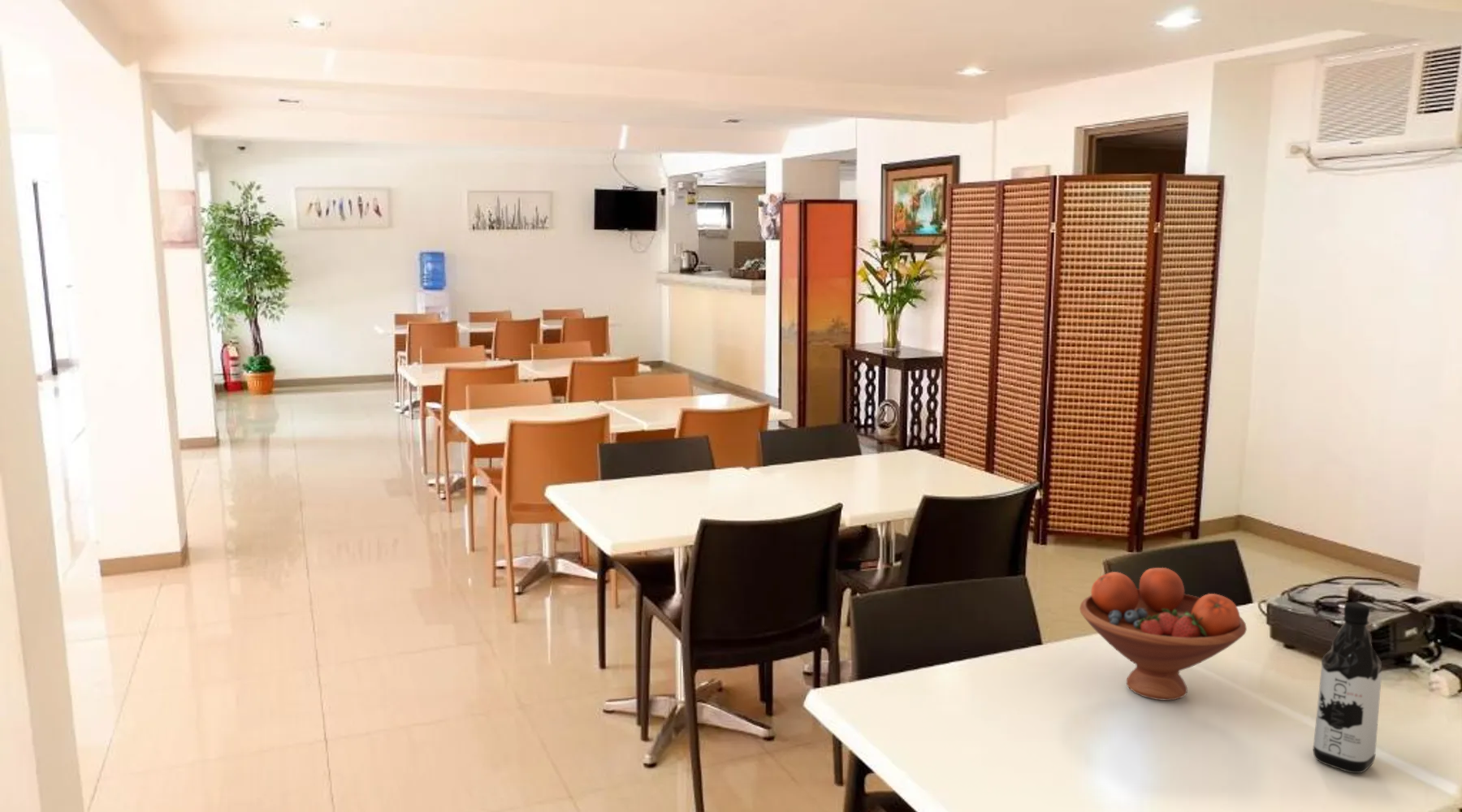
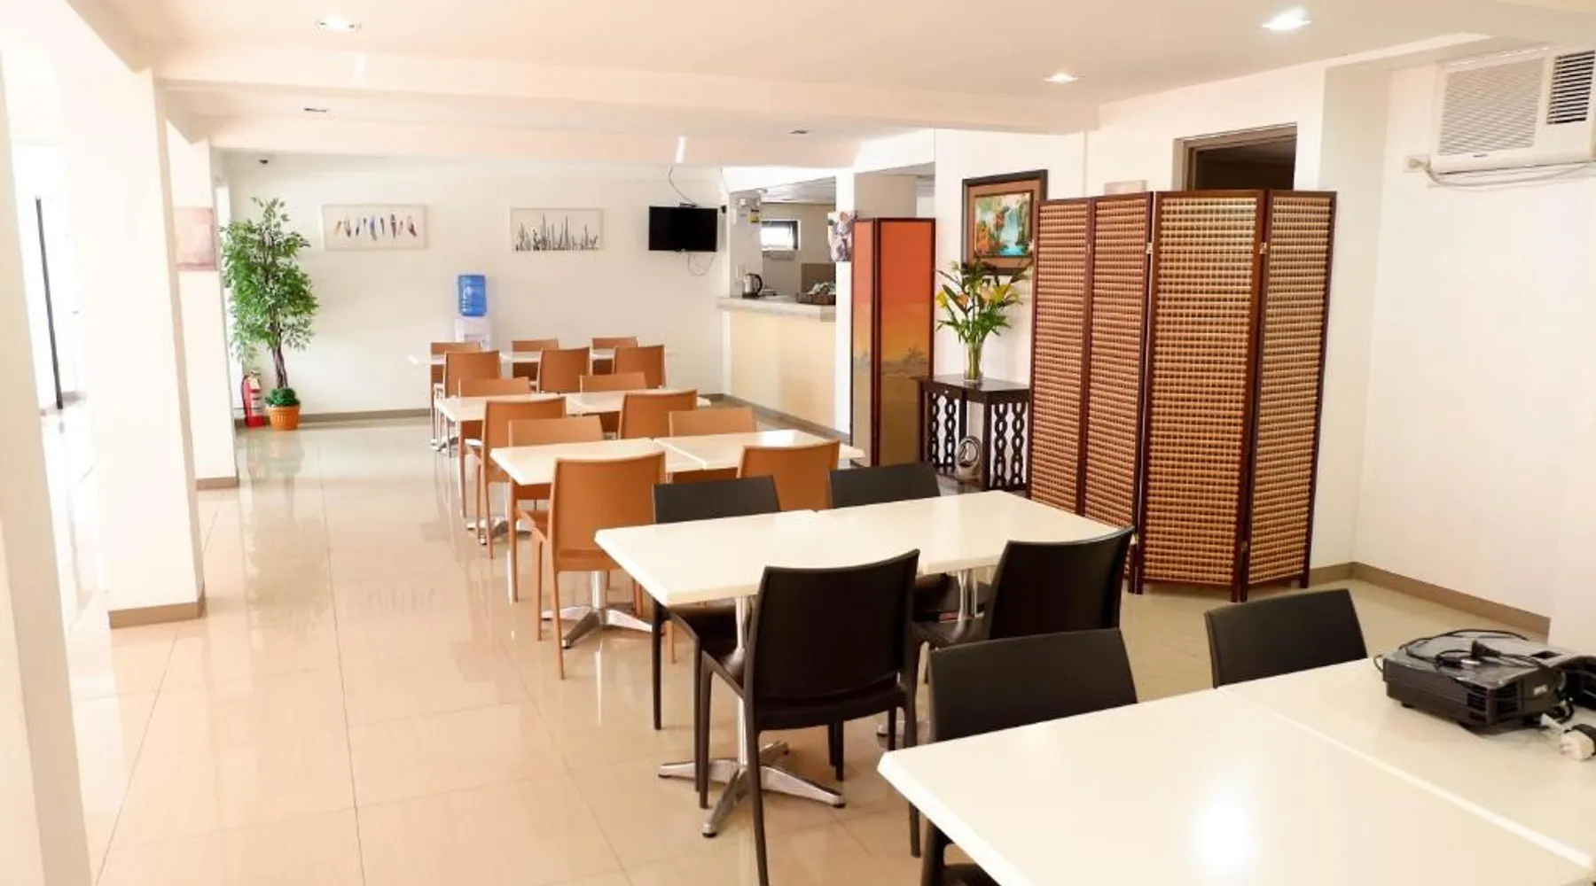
- fruit bowl (1159, 637)
- water bottle (1349, 684)
